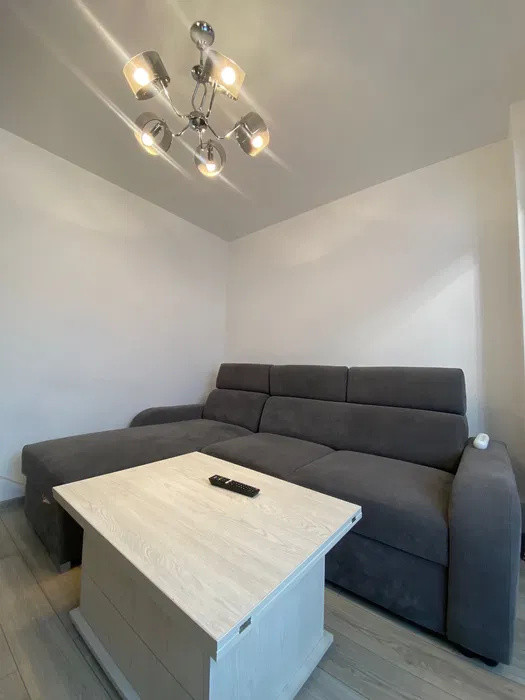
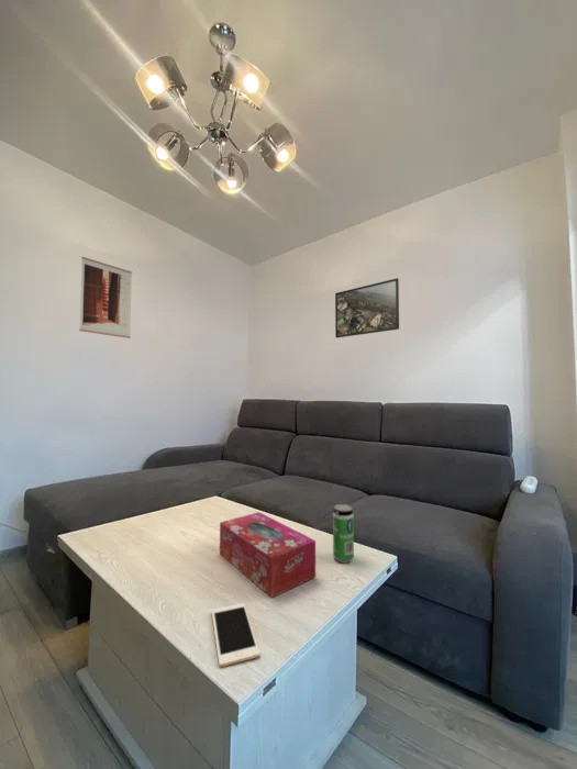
+ tissue box (264, 547)
+ beverage can (343, 533)
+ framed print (365, 310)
+ wall art (107, 299)
+ cell phone (233, 631)
